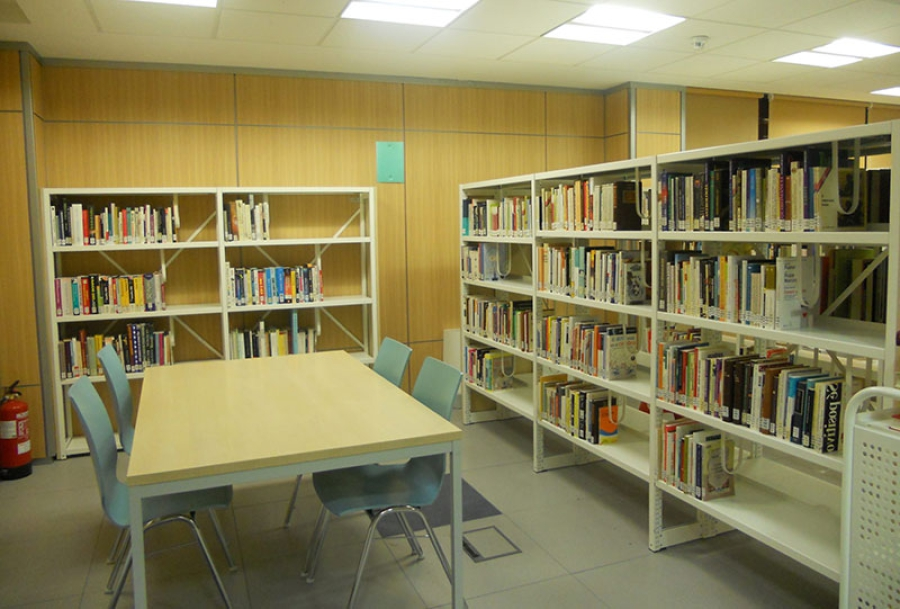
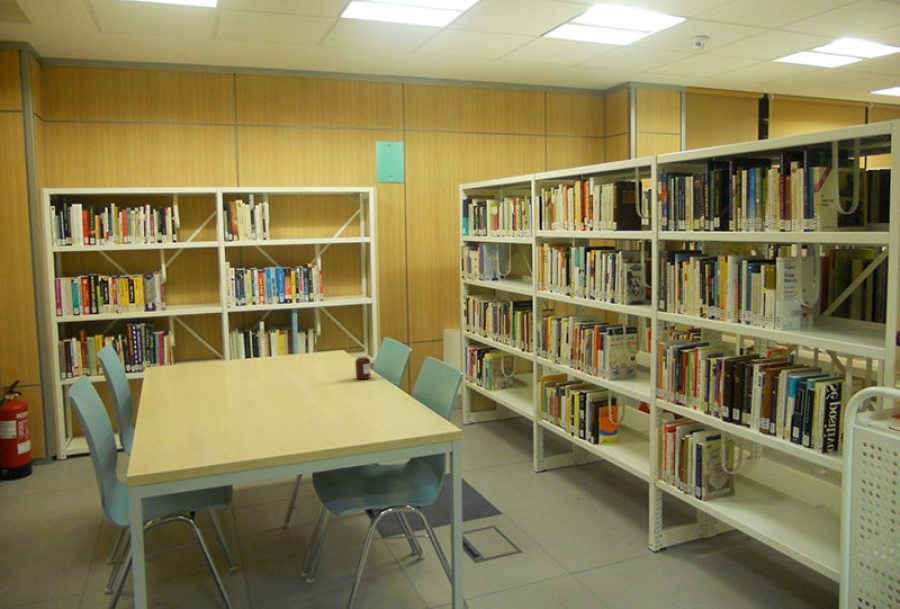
+ jar (366, 366)
